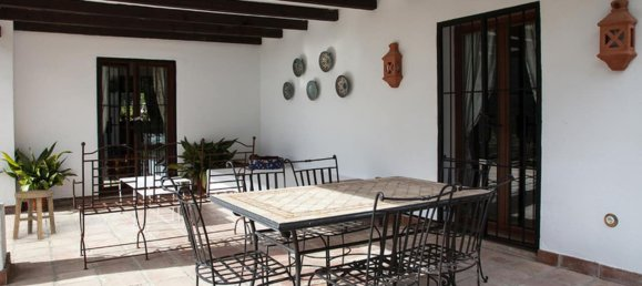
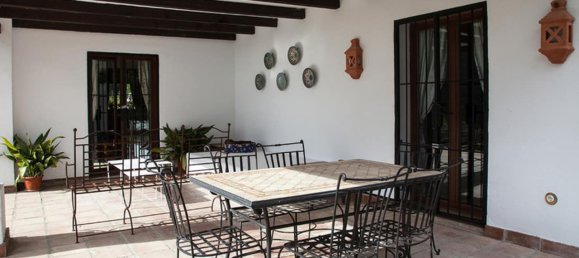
- stool (32, 214)
